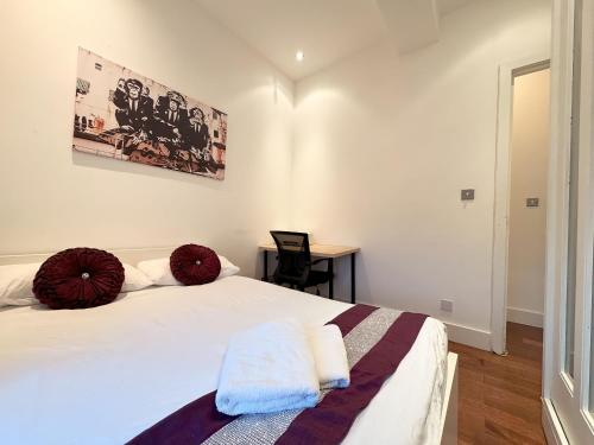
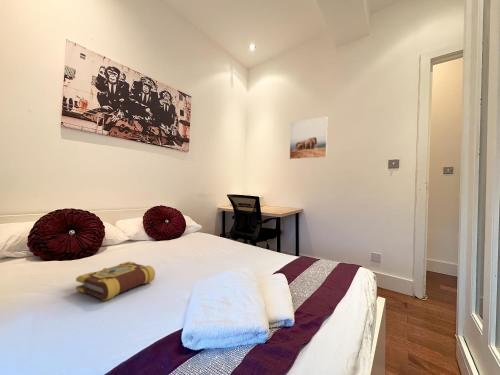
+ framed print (307, 139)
+ book (120, 276)
